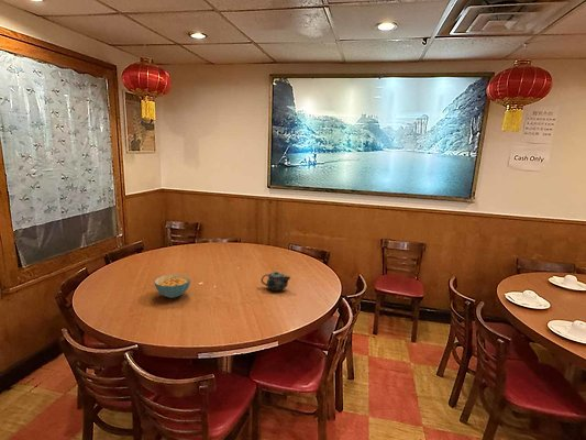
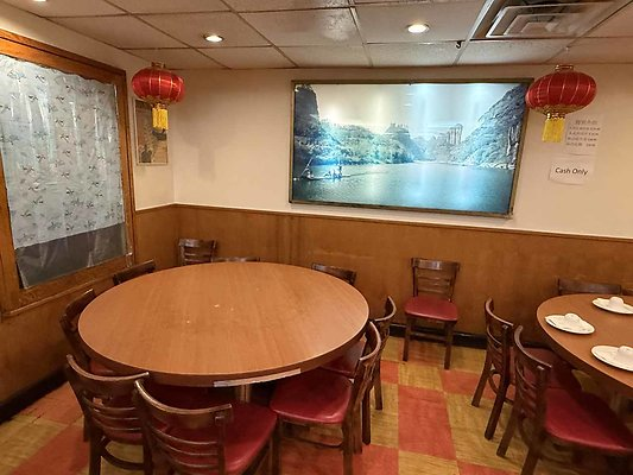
- cereal bowl (173, 287)
- chinaware (275, 279)
